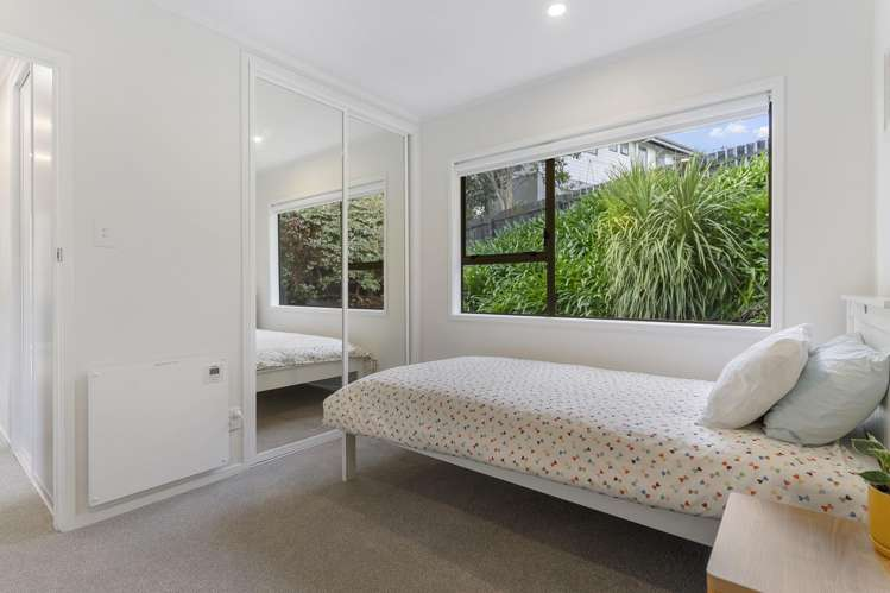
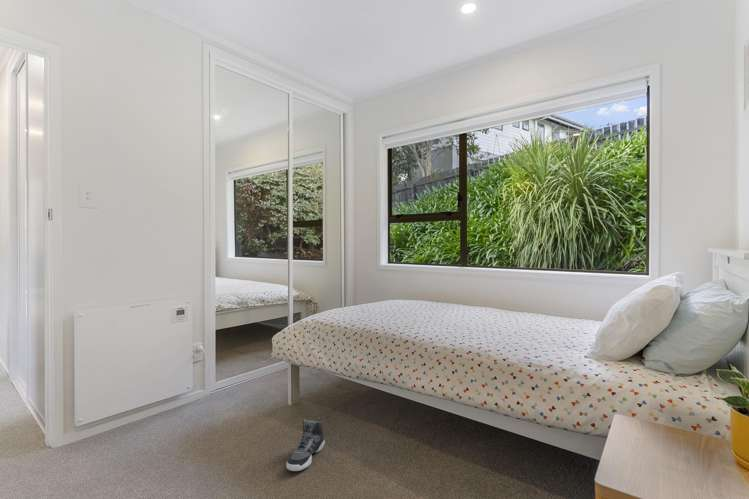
+ sneaker (305, 440)
